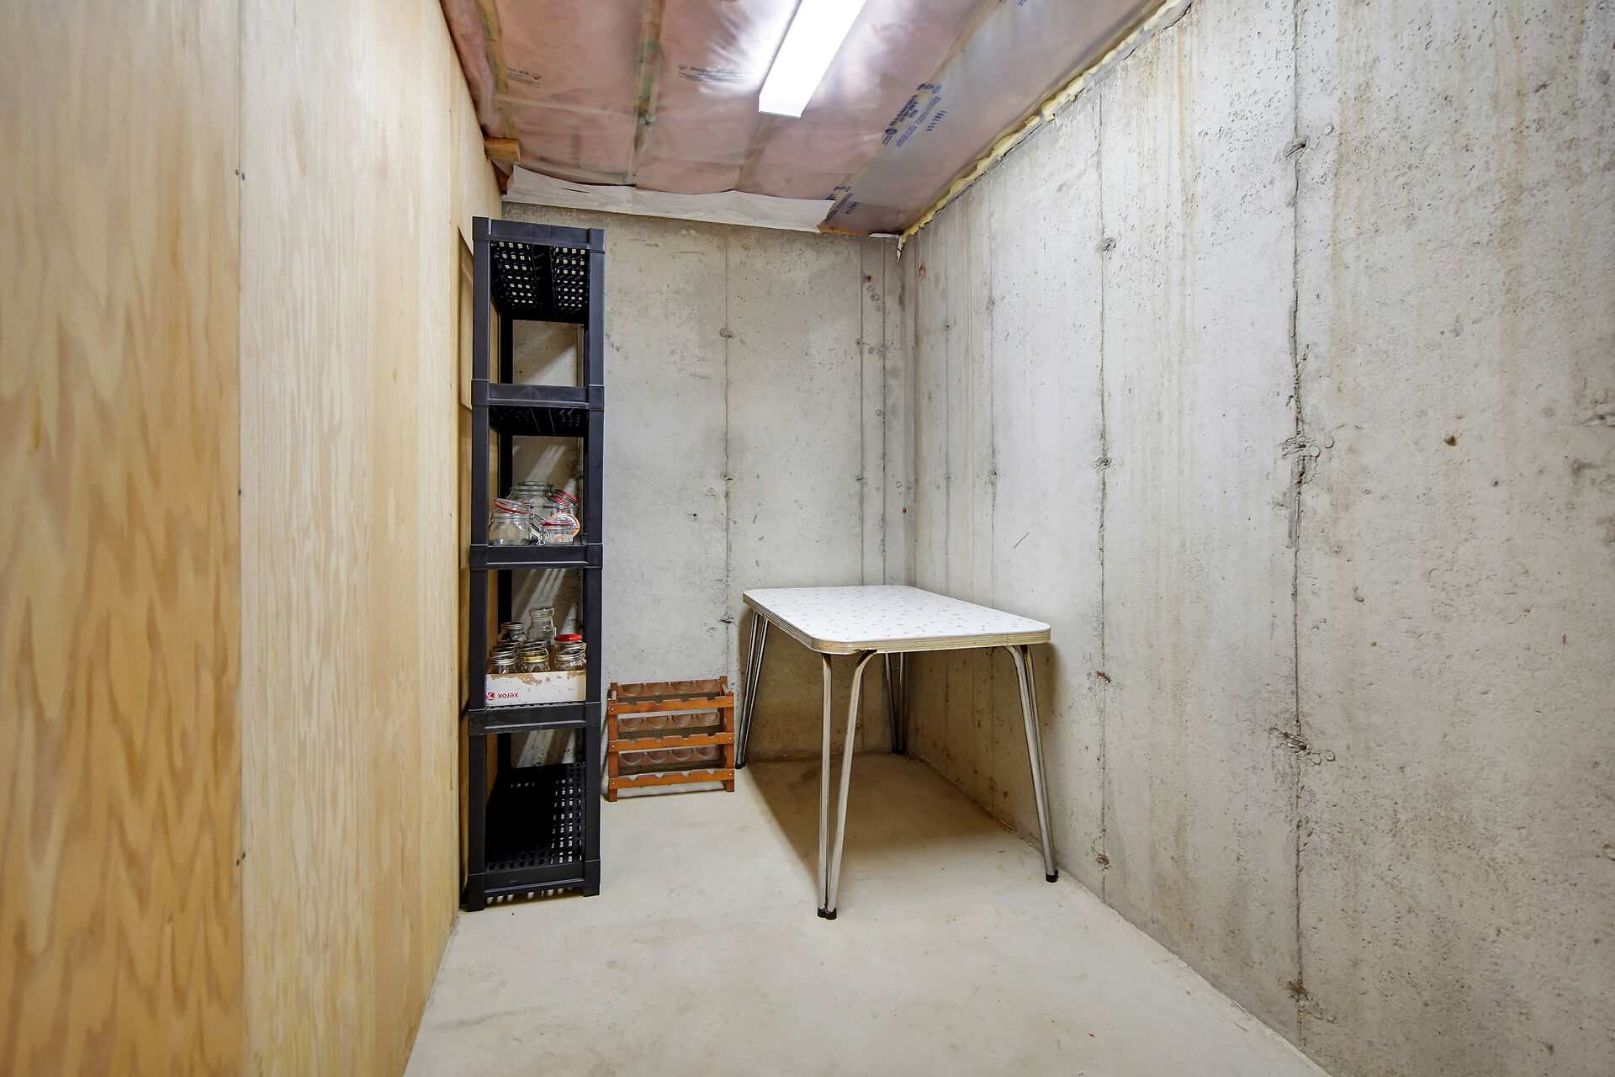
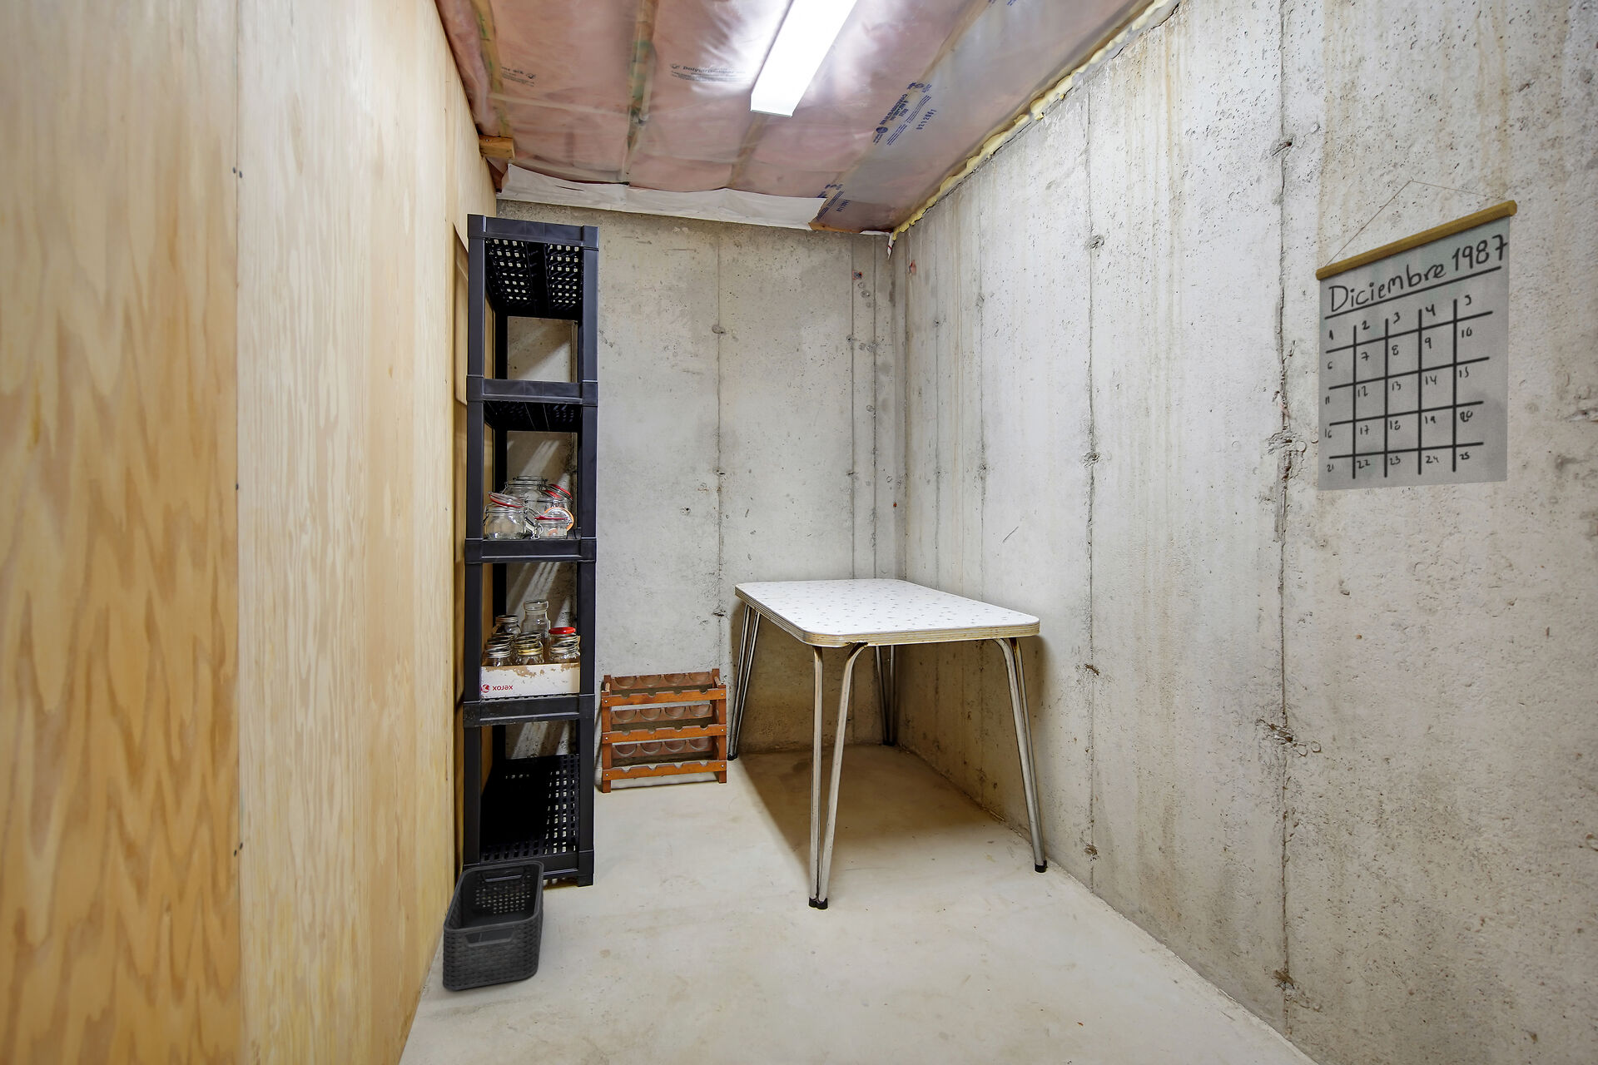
+ calendar (1404, 333)
+ storage bin (497, 920)
